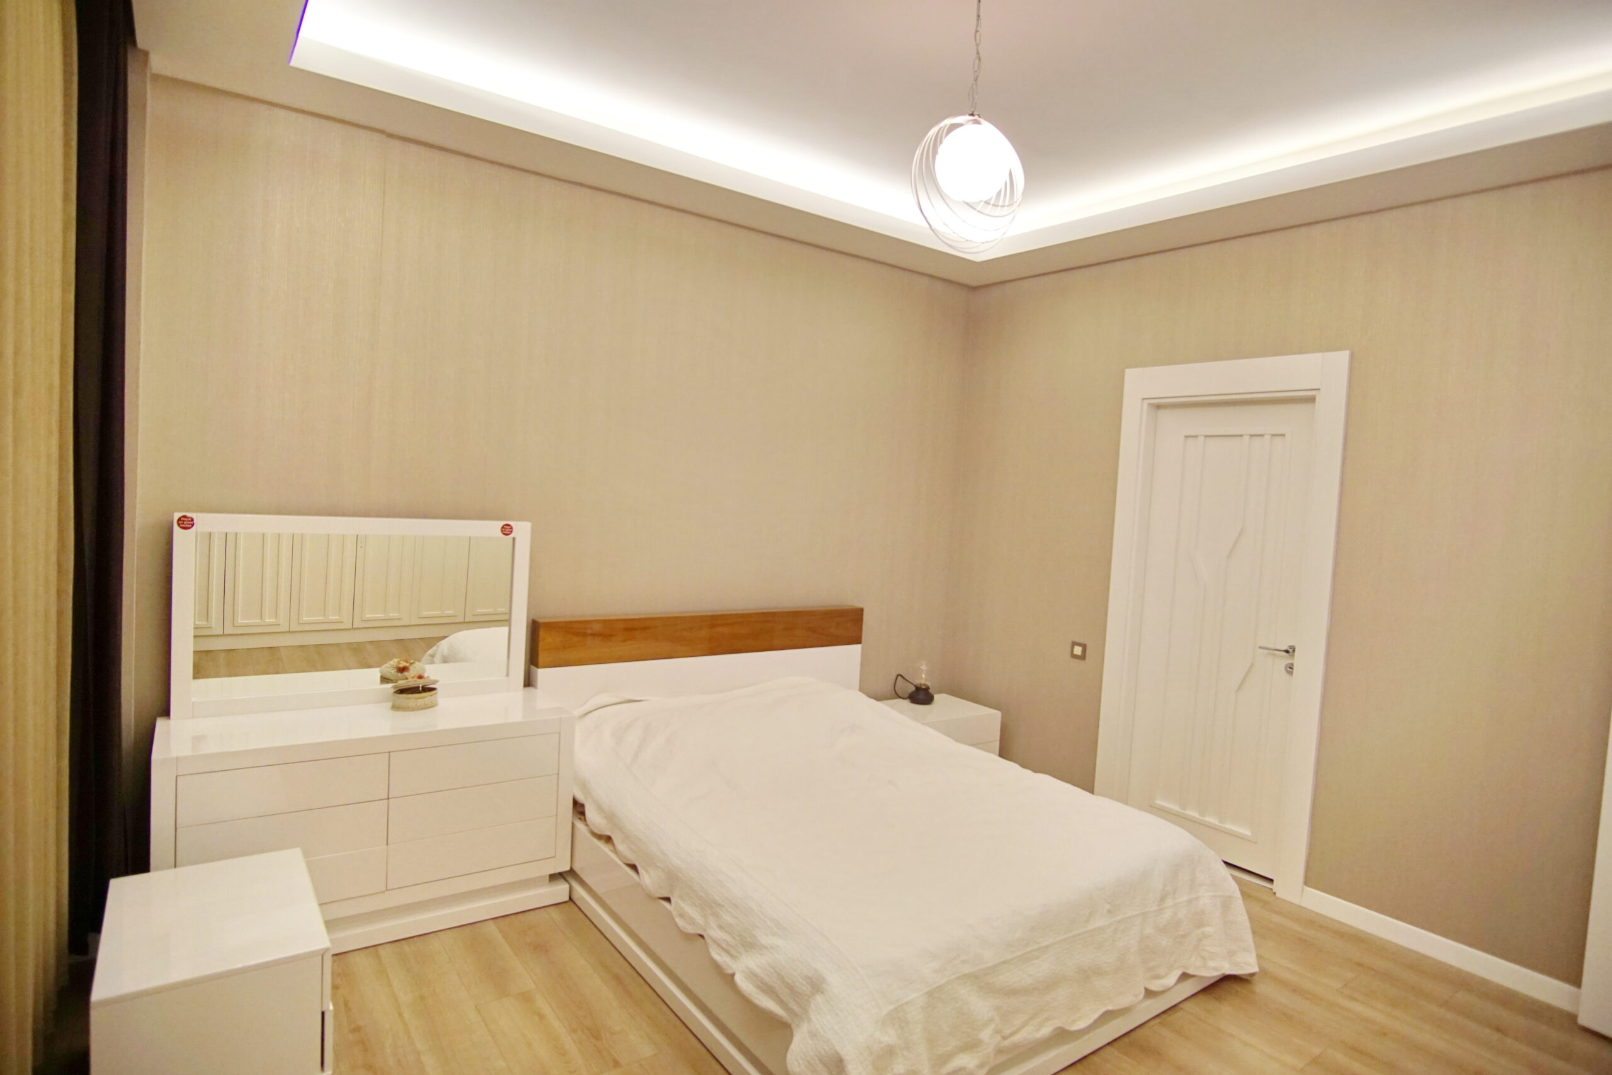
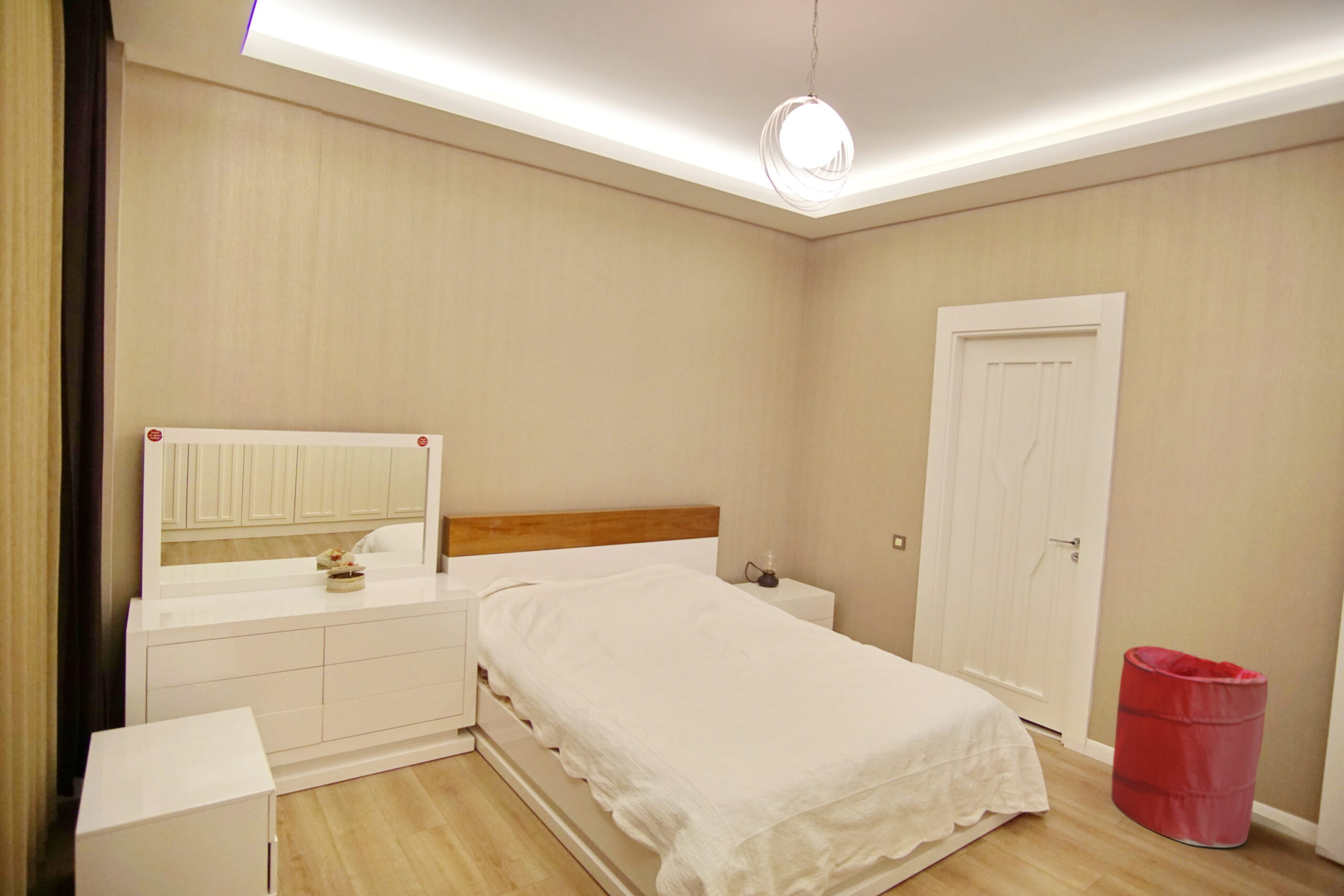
+ laundry hamper (1186, 736)
